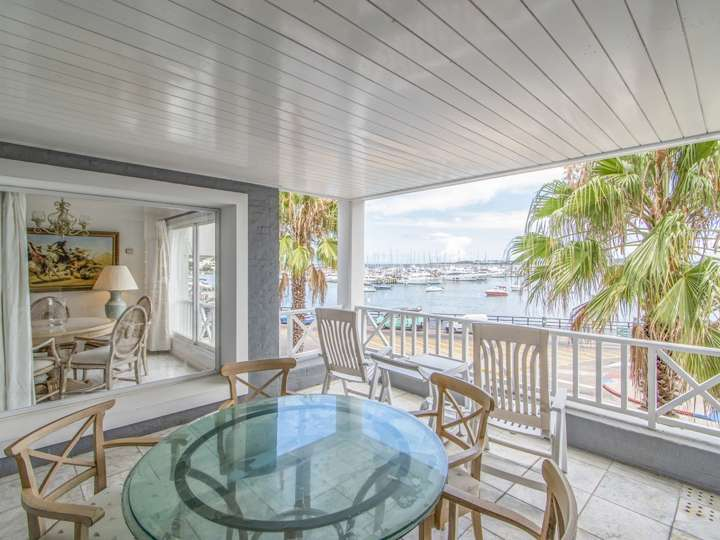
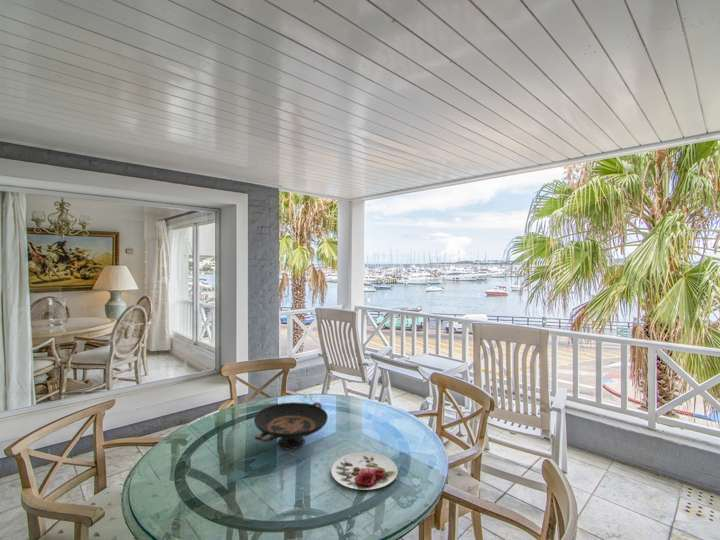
+ plate (364, 468)
+ decorative bowl (291, 429)
